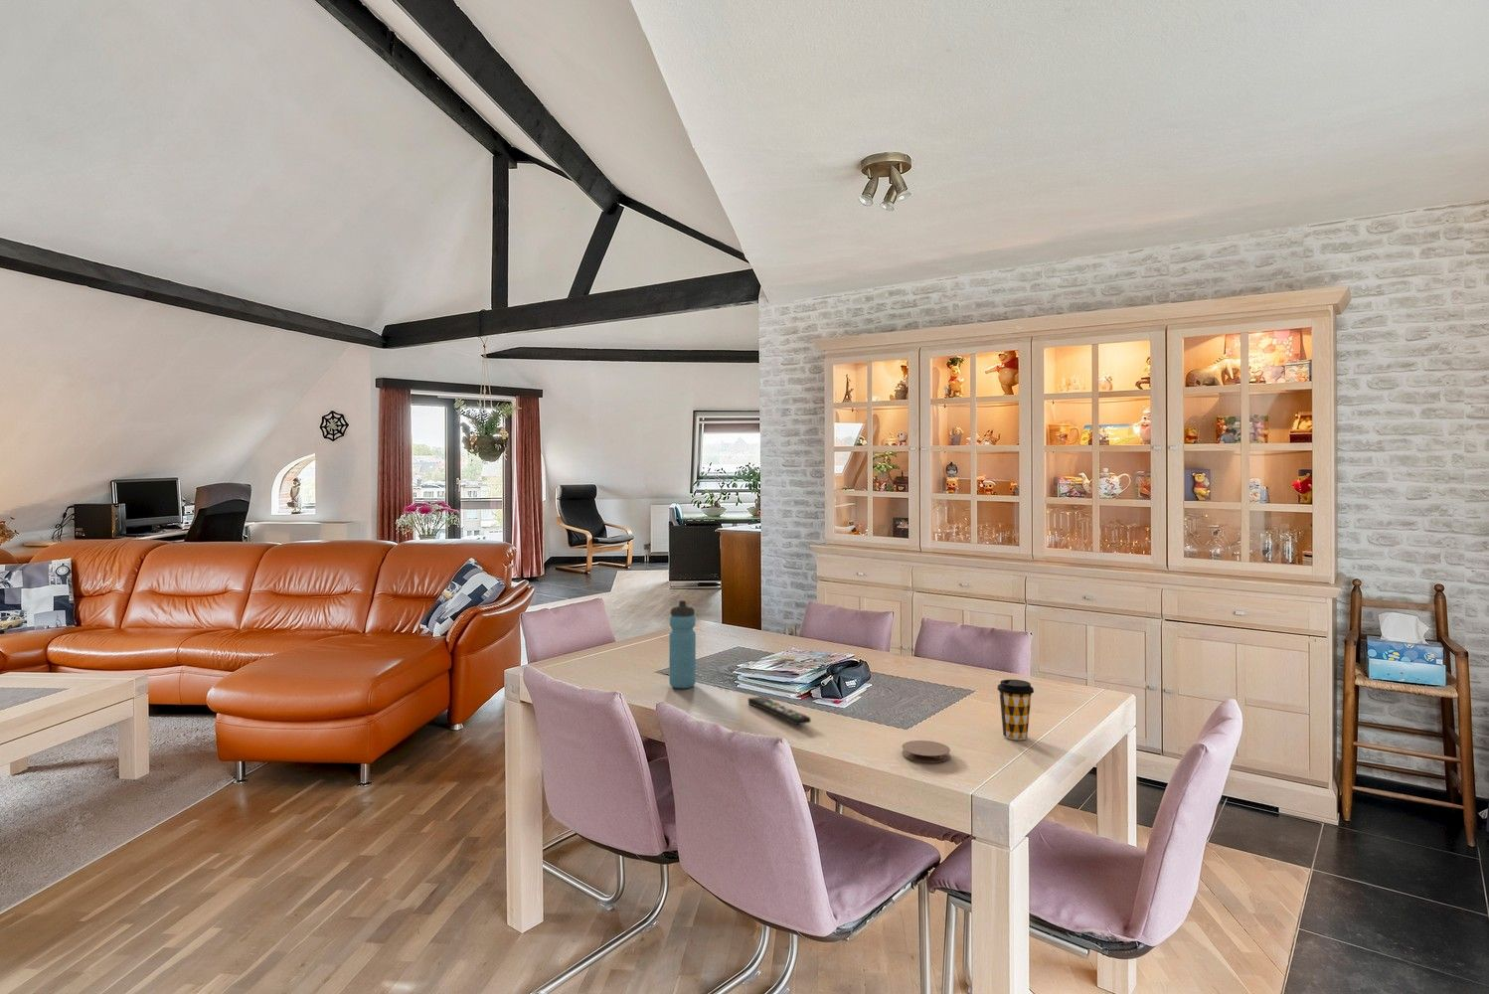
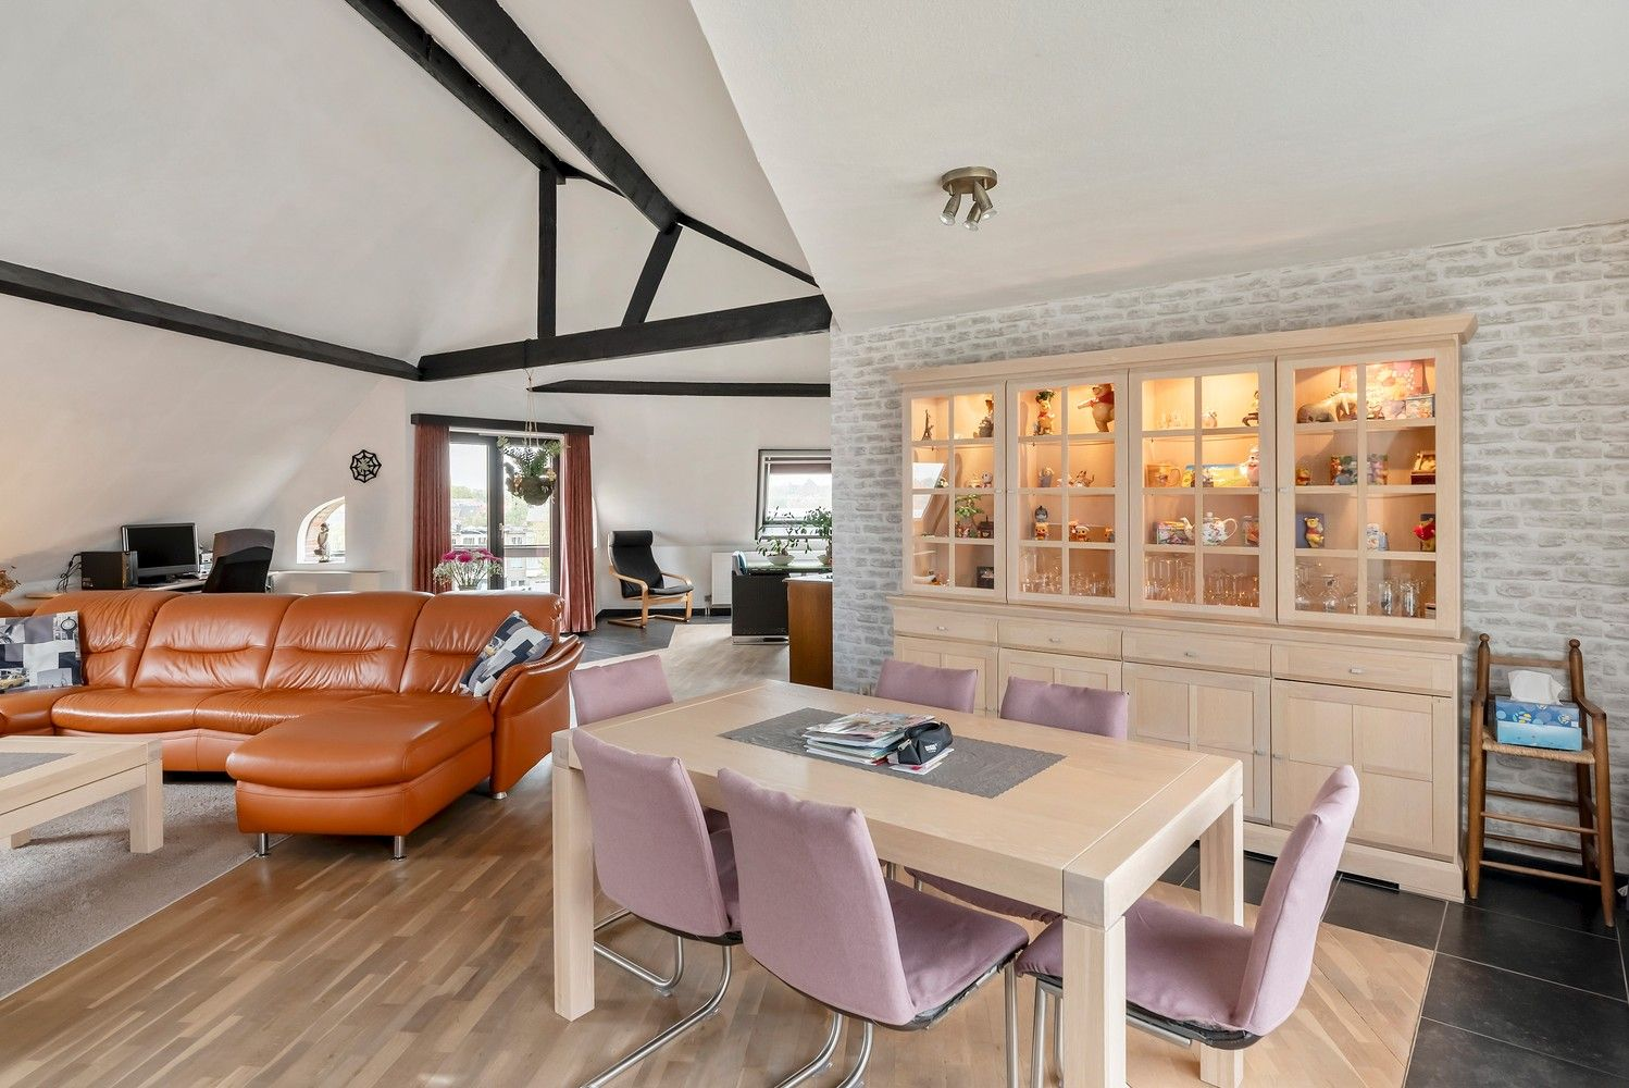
- coaster (925, 750)
- water bottle (682, 643)
- coffee cup (1015, 709)
- remote control (778, 710)
